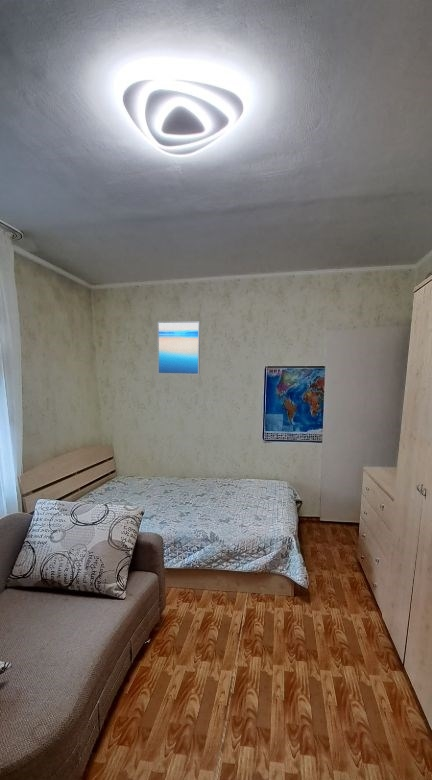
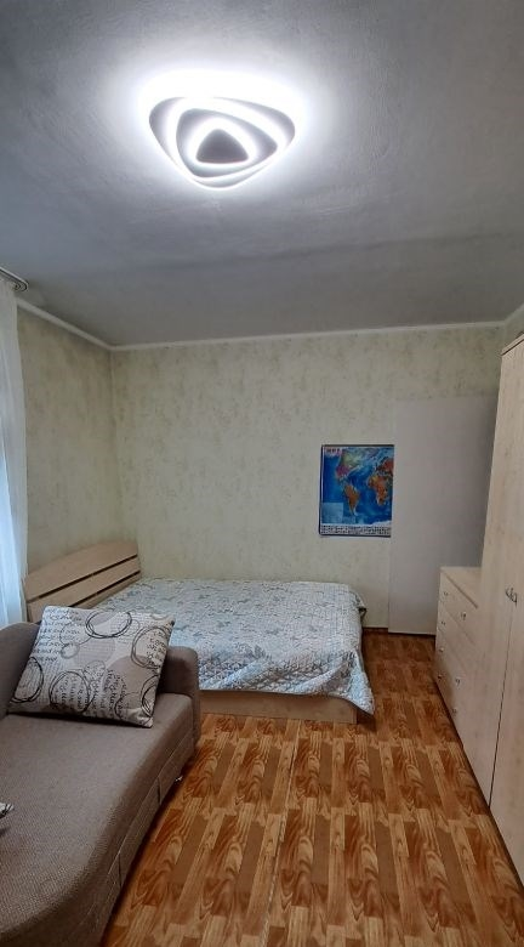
- wall art (178, 348)
